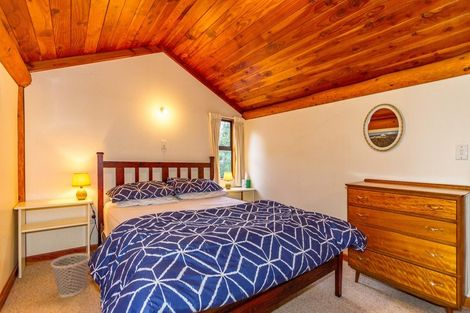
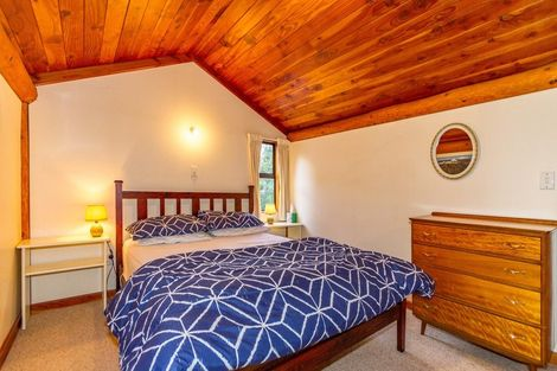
- wastebasket (71, 275)
